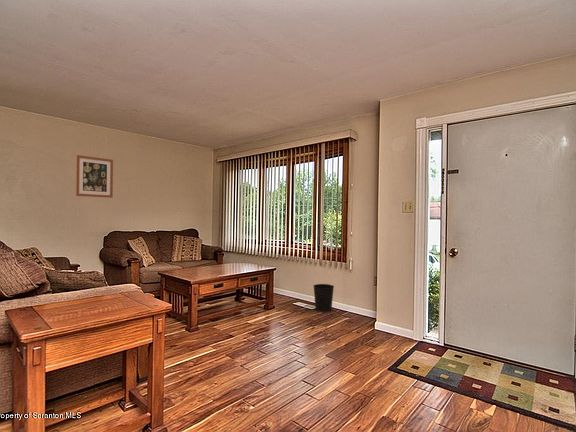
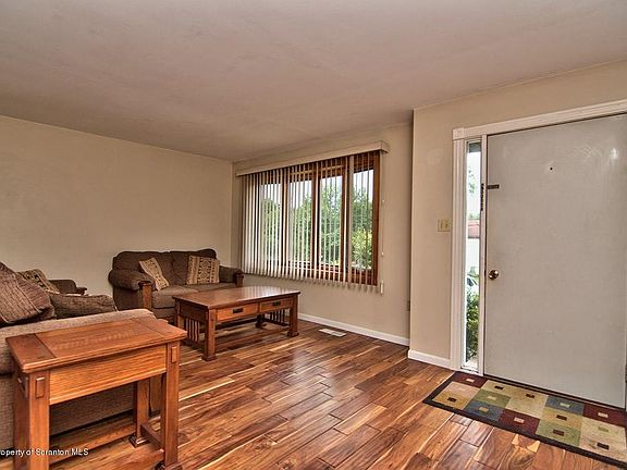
- wall art (95, 177)
- wastebasket (323, 298)
